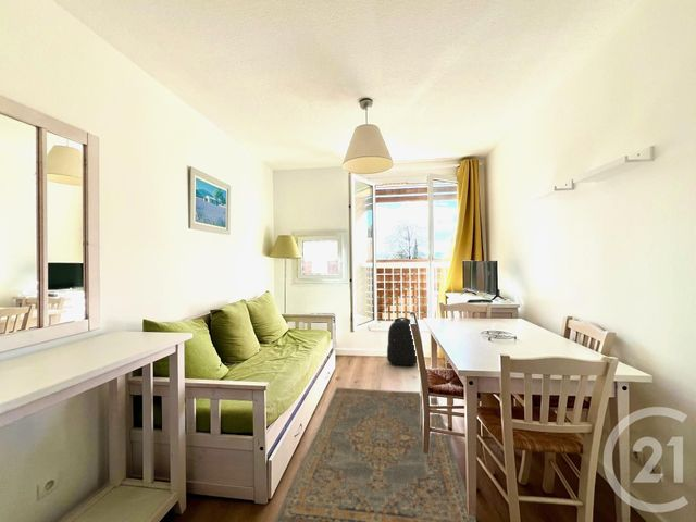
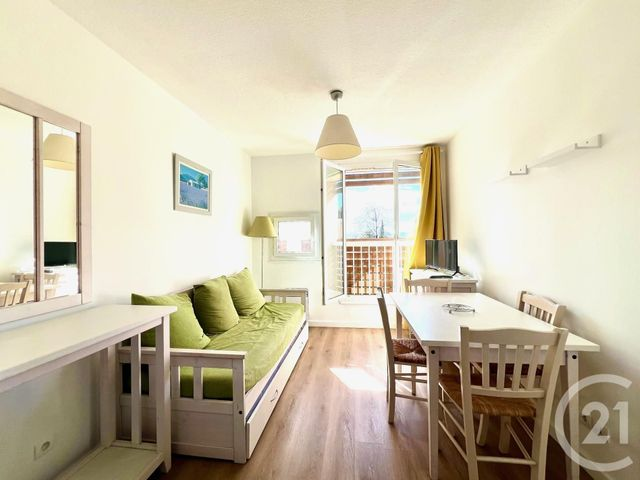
- backpack (402, 339)
- rug (381, 436)
